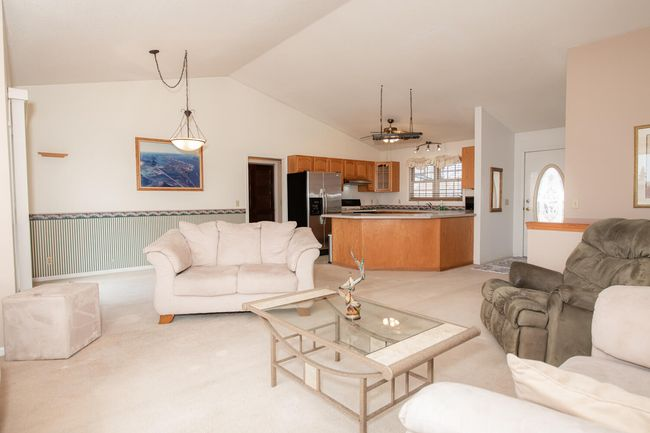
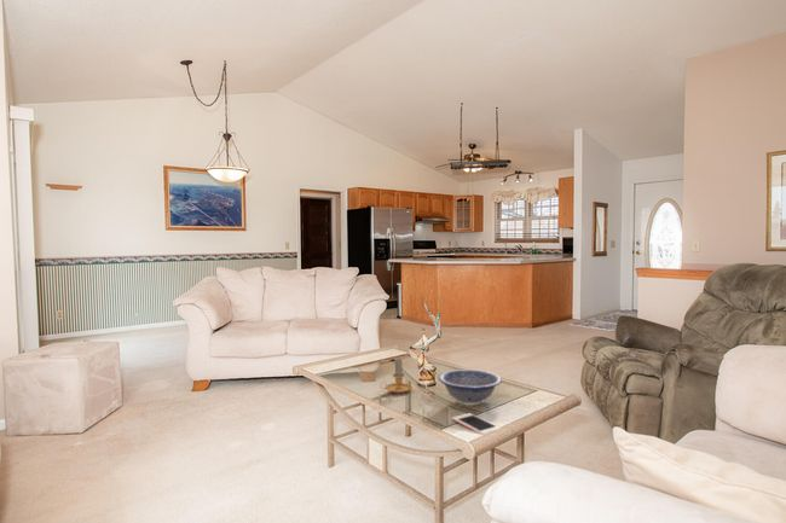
+ candle (395, 374)
+ decorative bowl (469, 389)
+ cell phone (475, 423)
